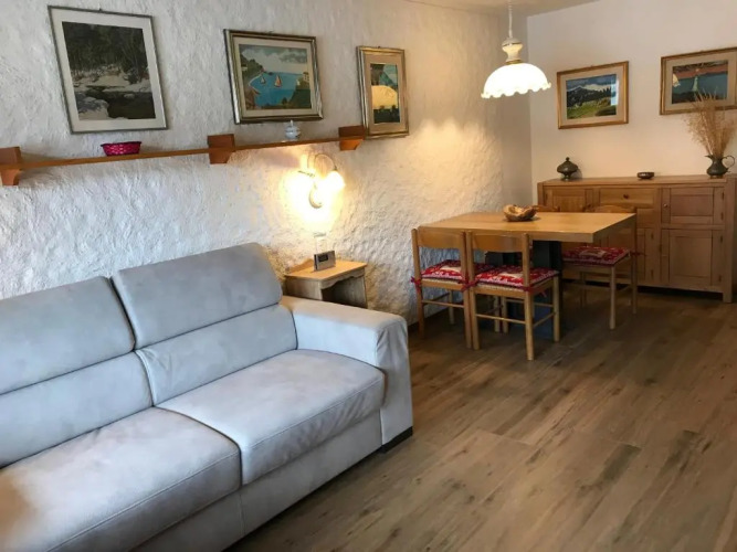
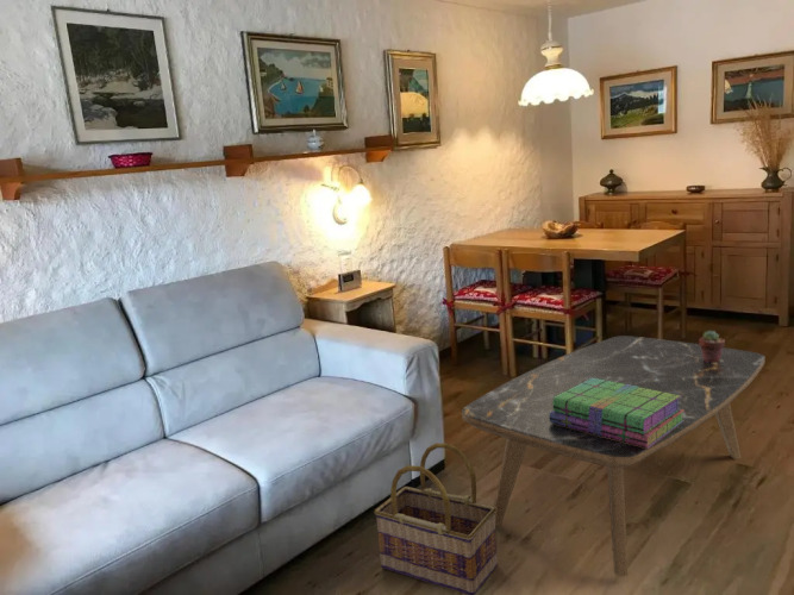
+ stack of books (615, 408)
+ coffee table (623, 441)
+ basket (433, 511)
+ potted succulent (711, 345)
